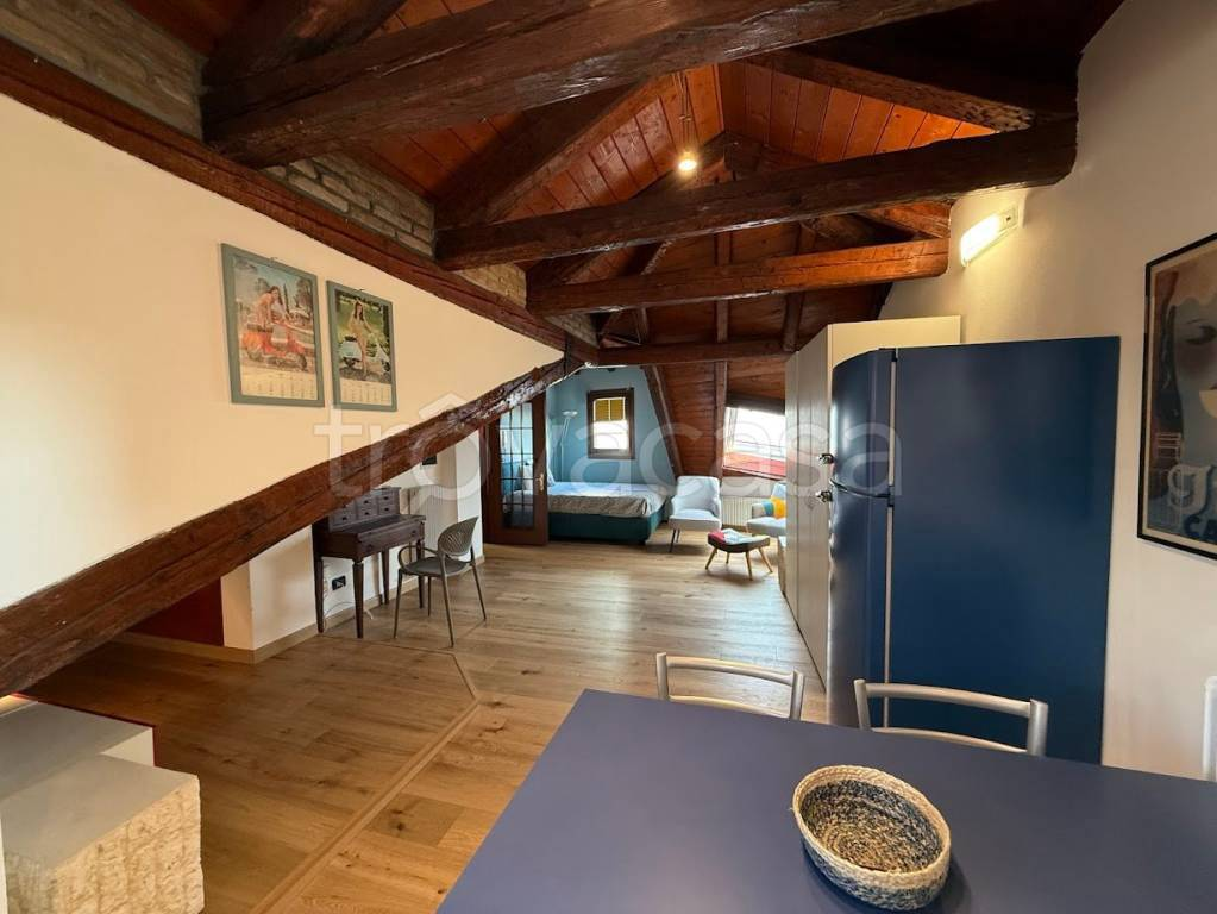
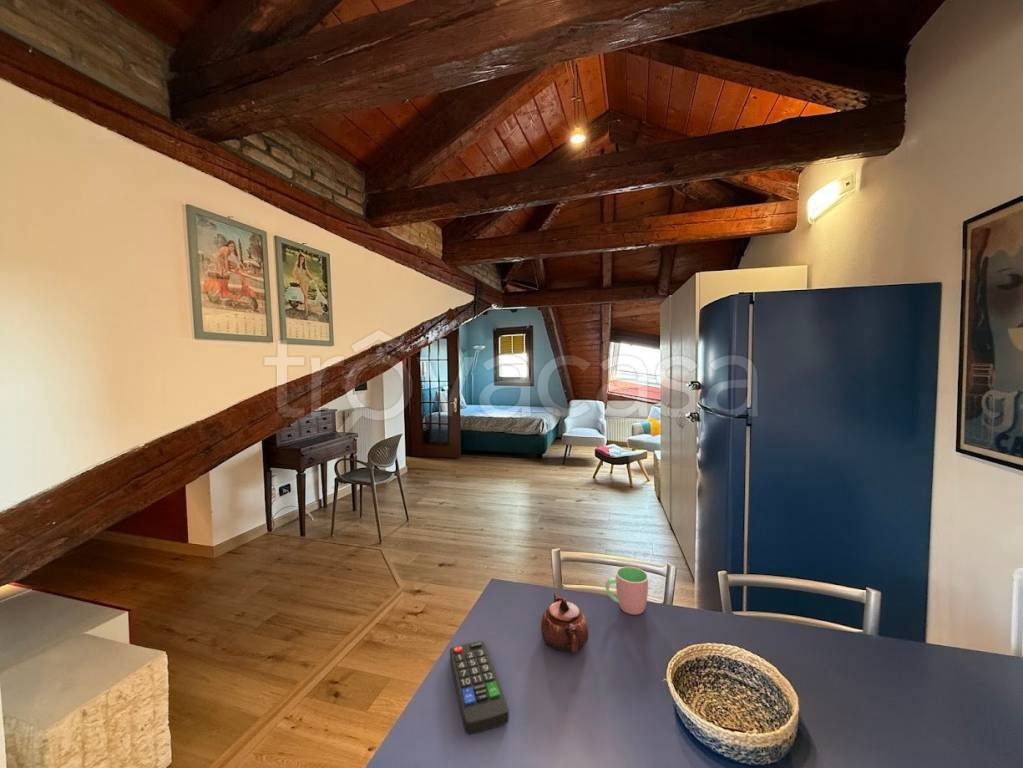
+ remote control (476, 680)
+ cup (626, 591)
+ teapot (564, 620)
